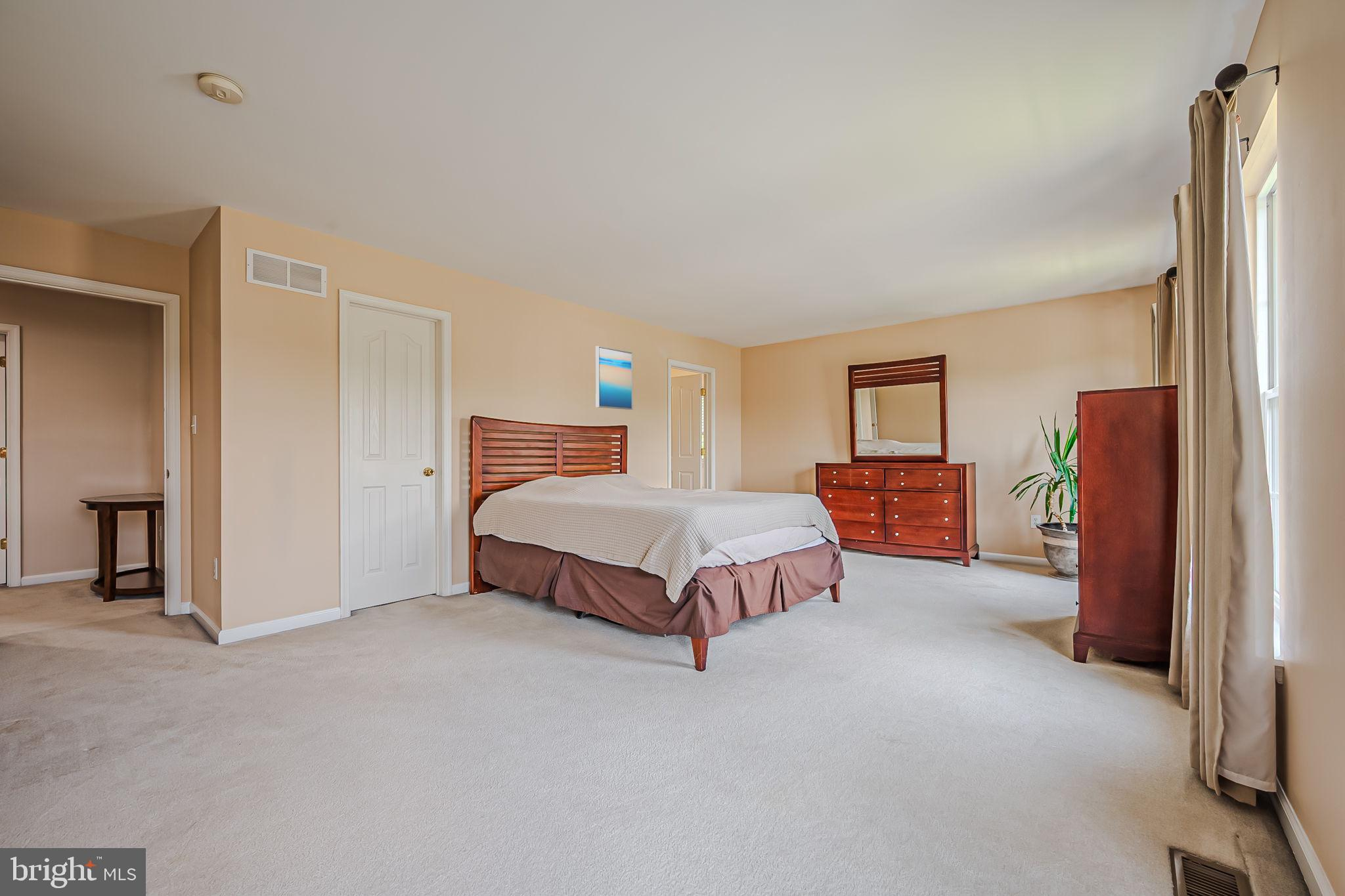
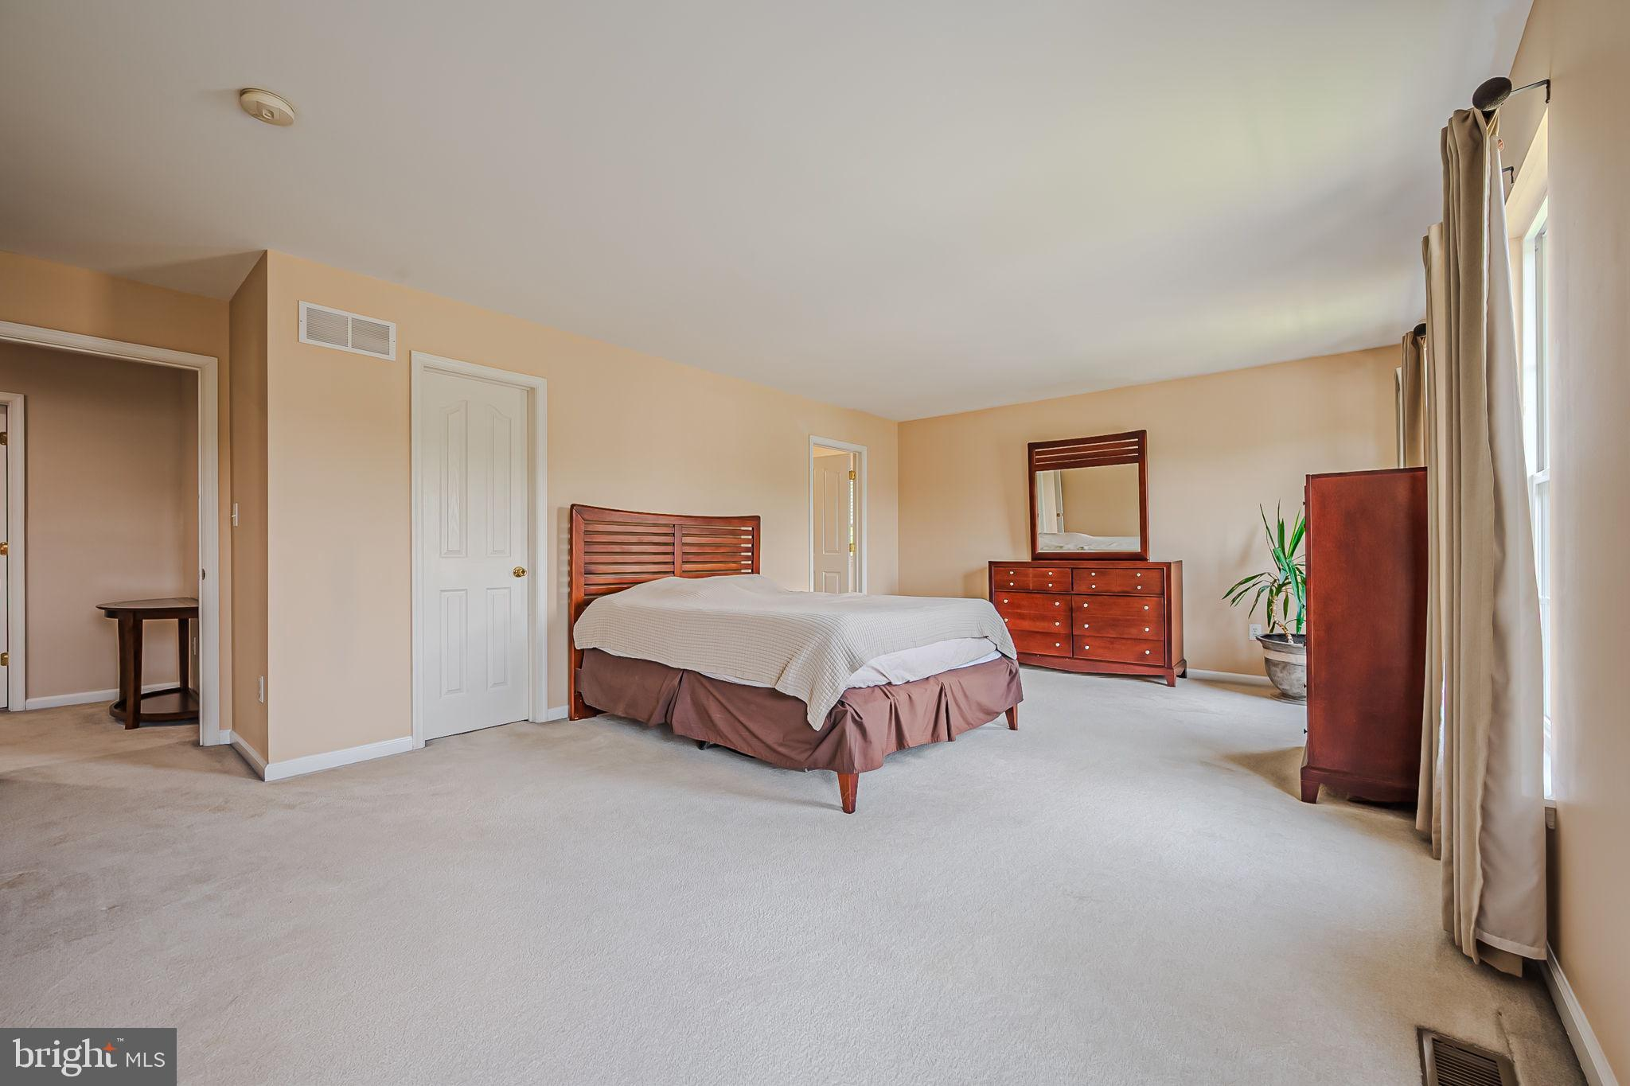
- wall art (615, 379)
